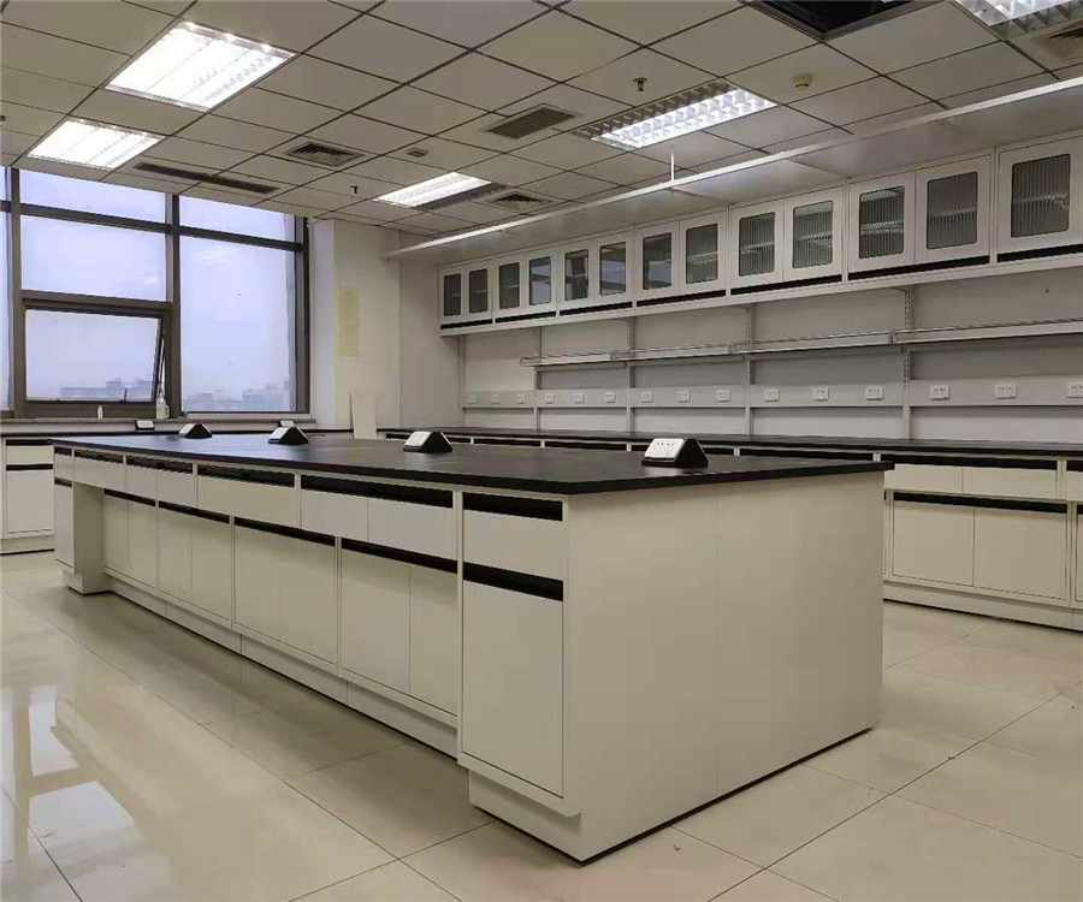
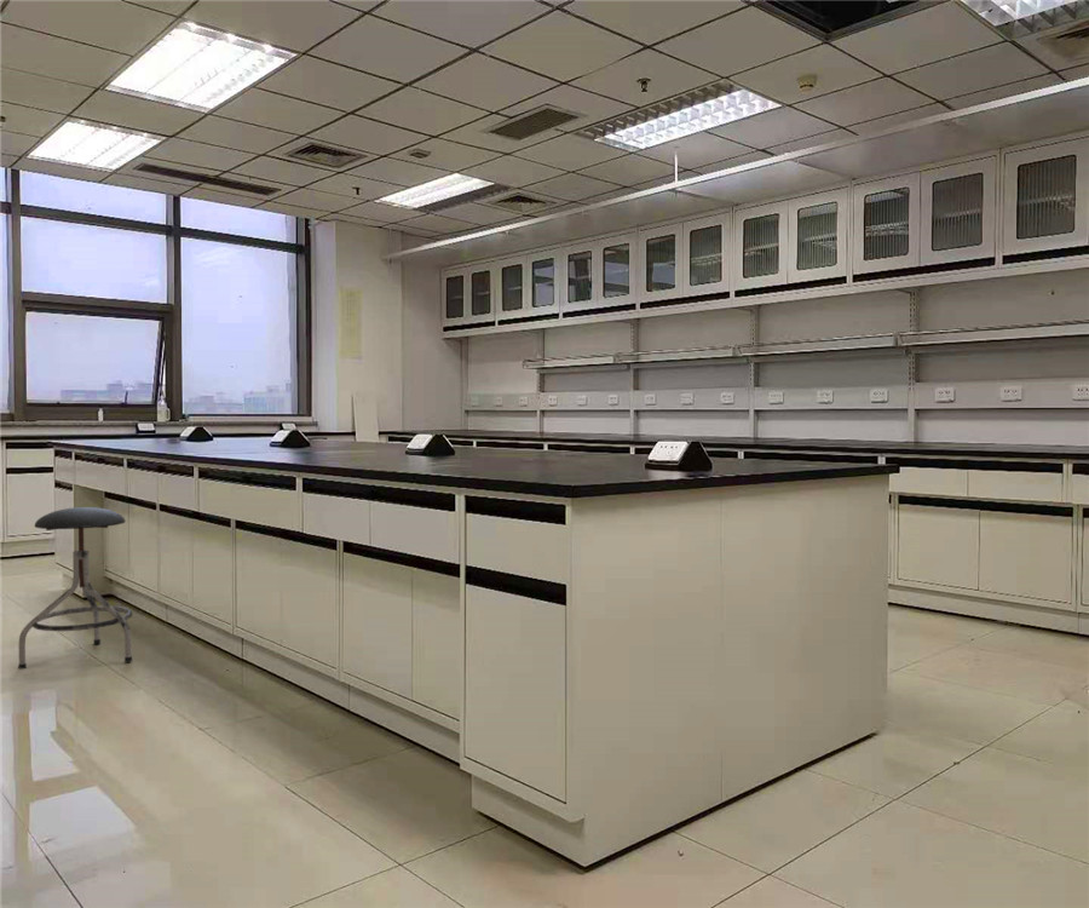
+ stool (75, 582)
